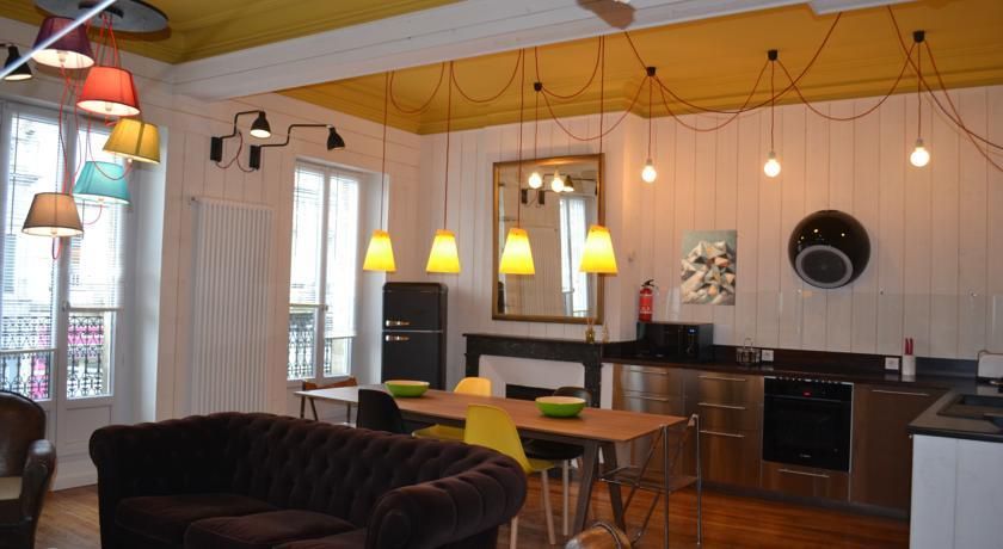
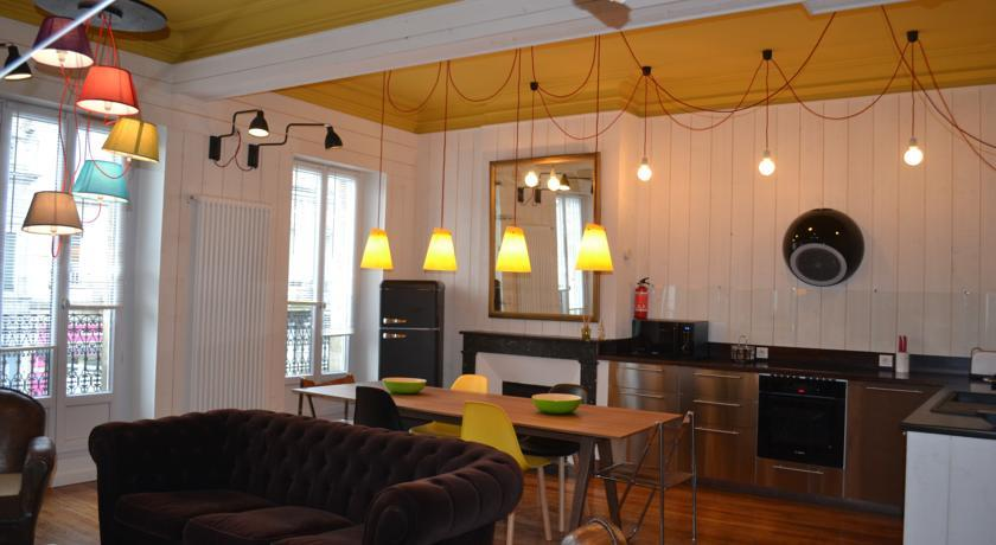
- wall art (708, 267)
